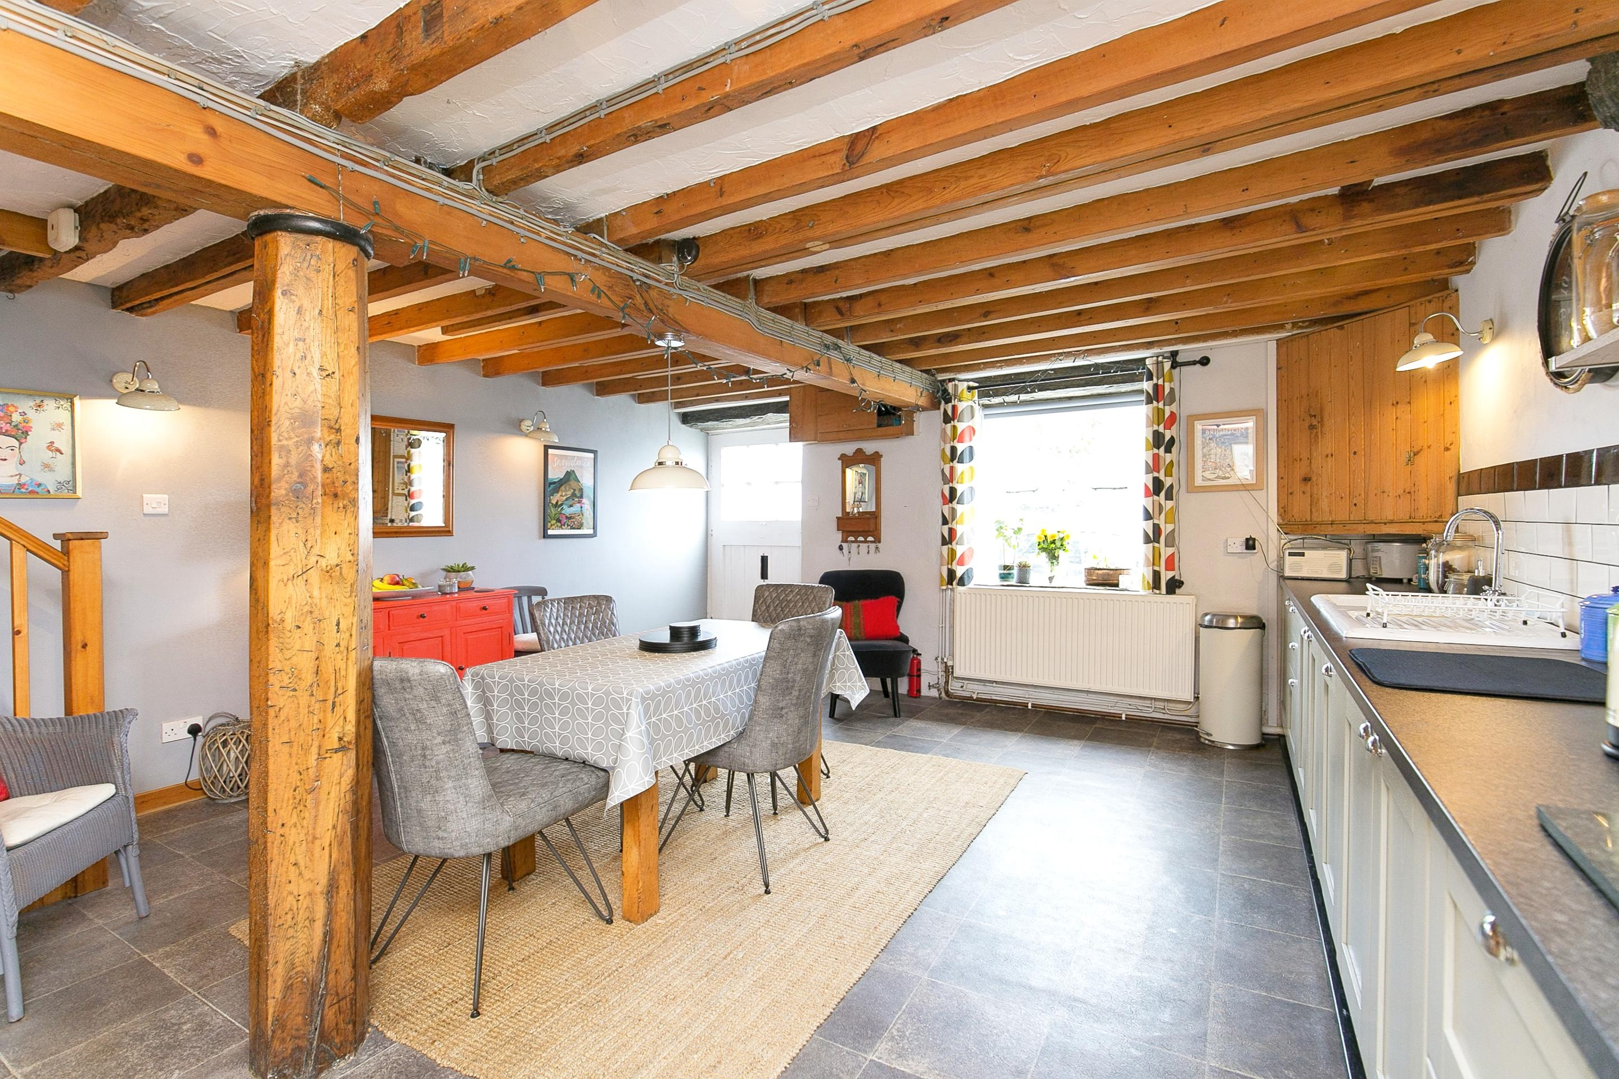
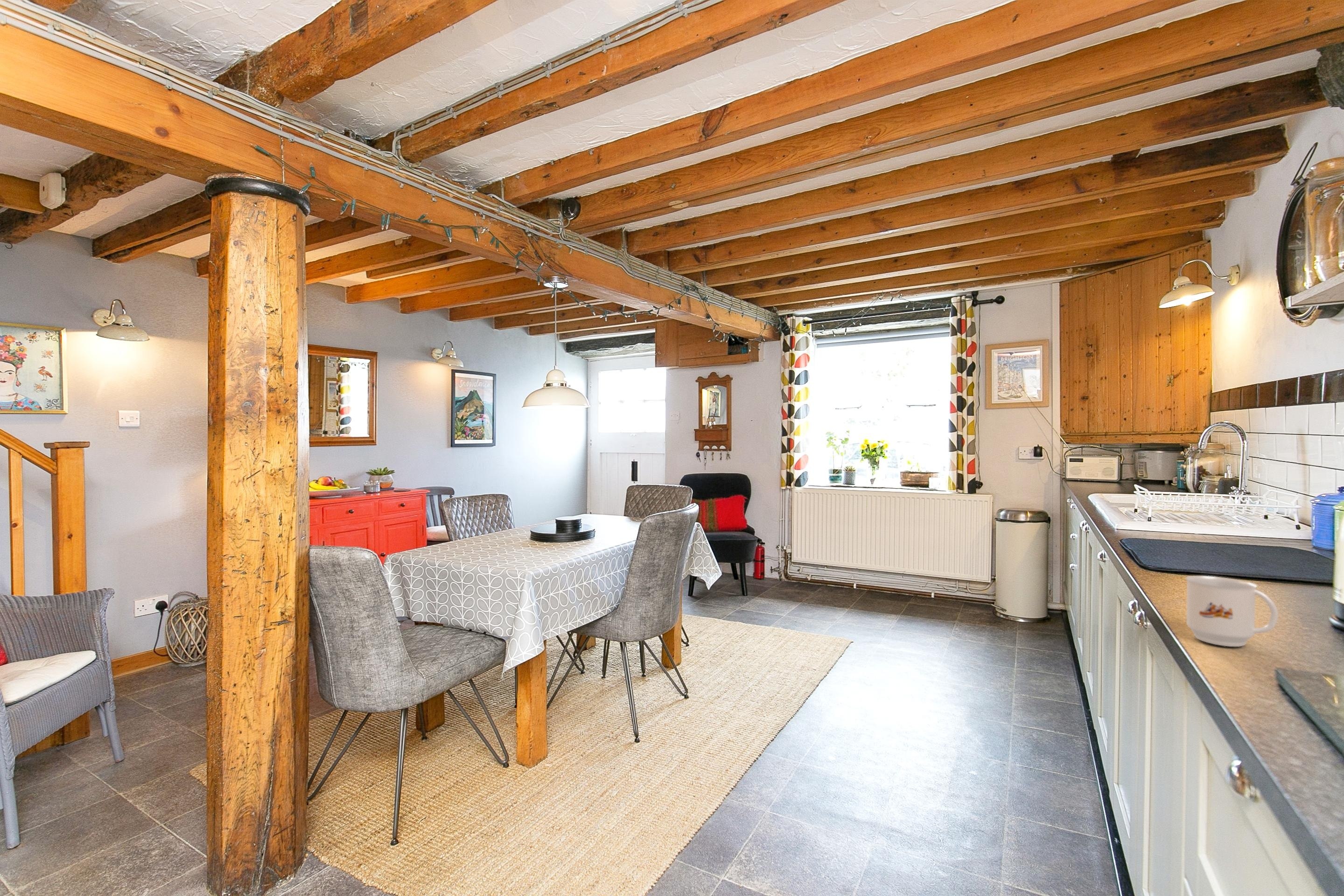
+ mug (1230, 613)
